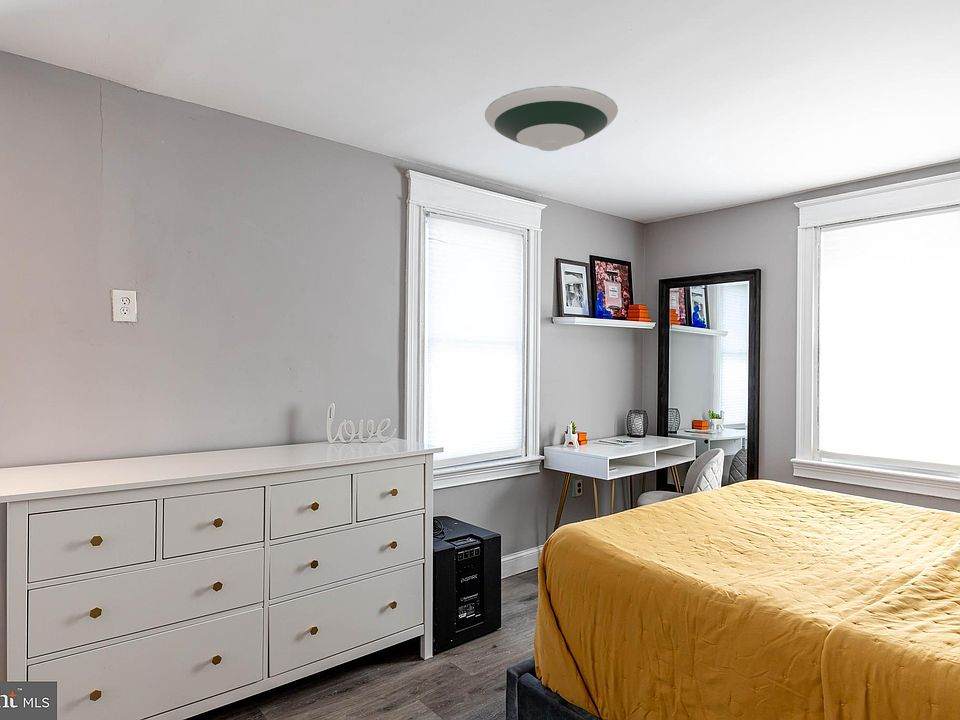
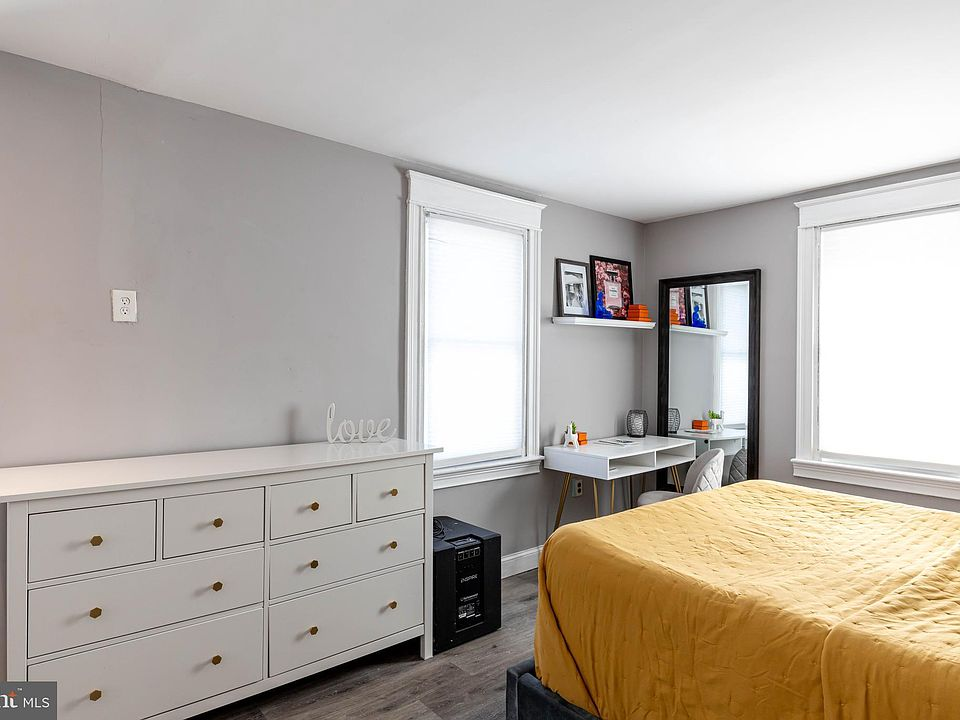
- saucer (550, 131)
